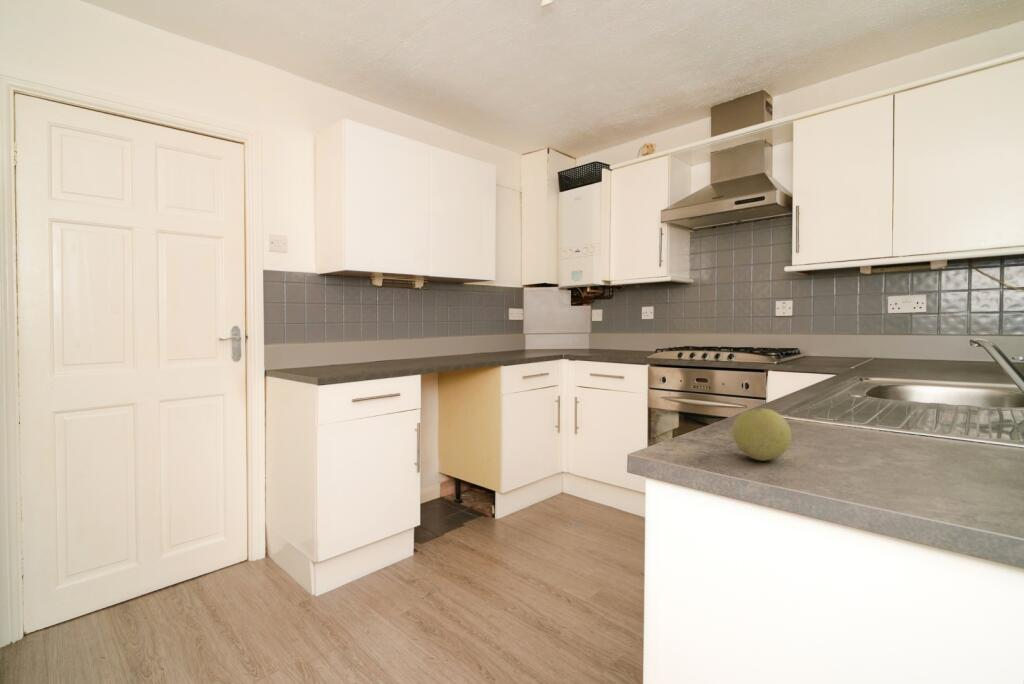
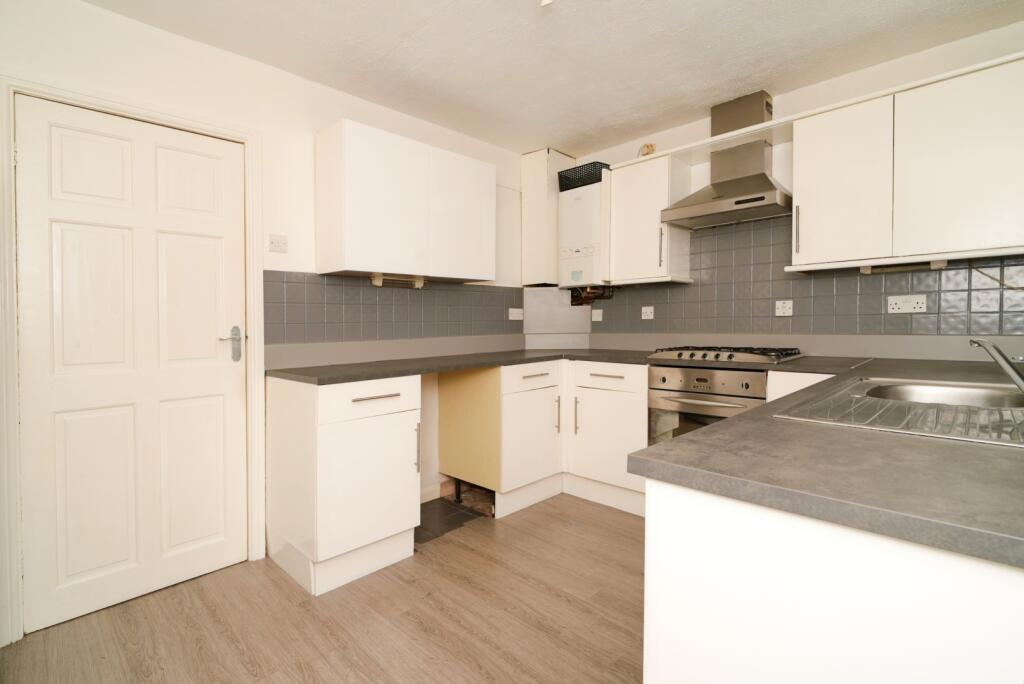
- apple (760, 433)
